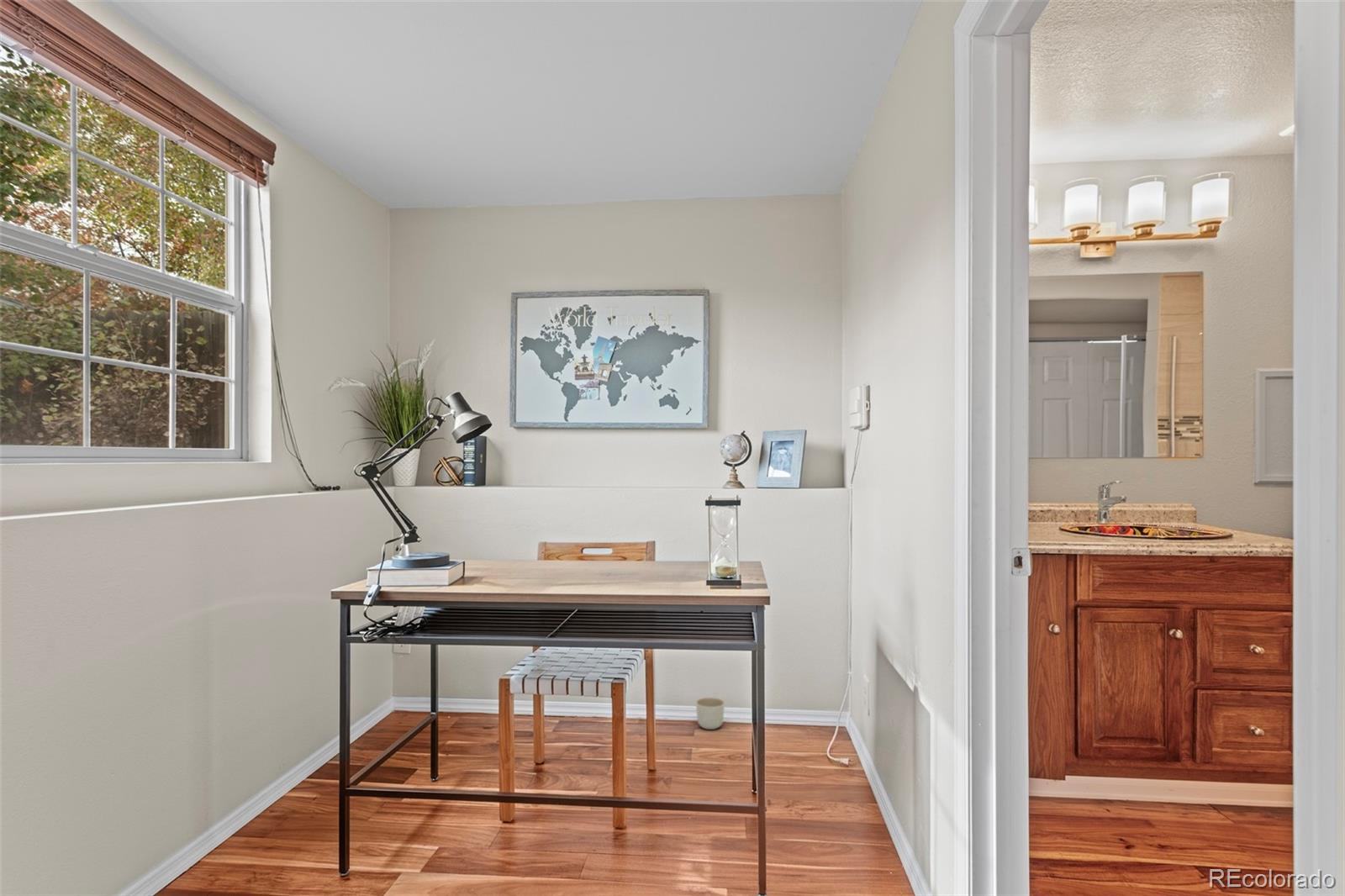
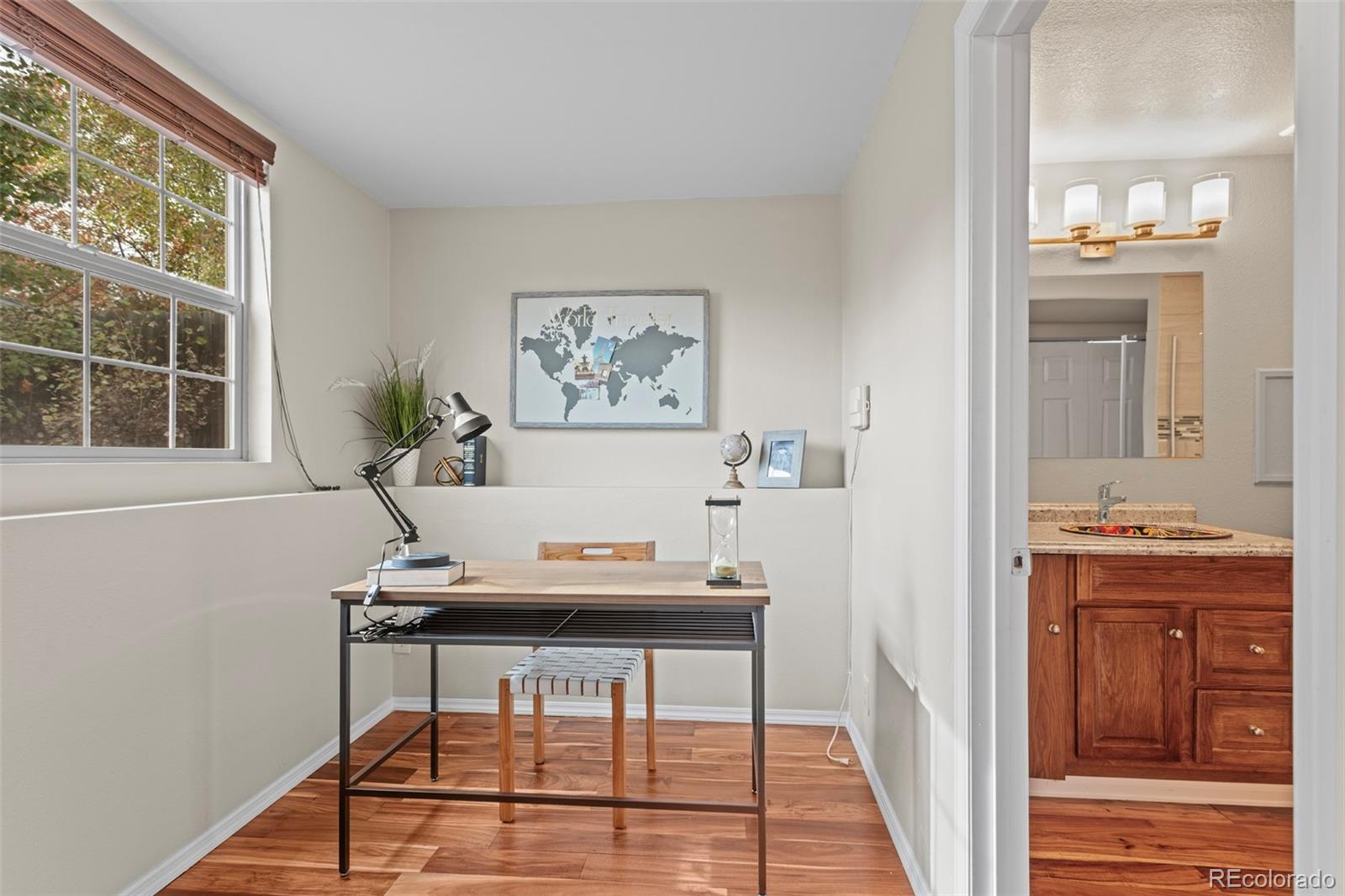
- planter (709, 714)
